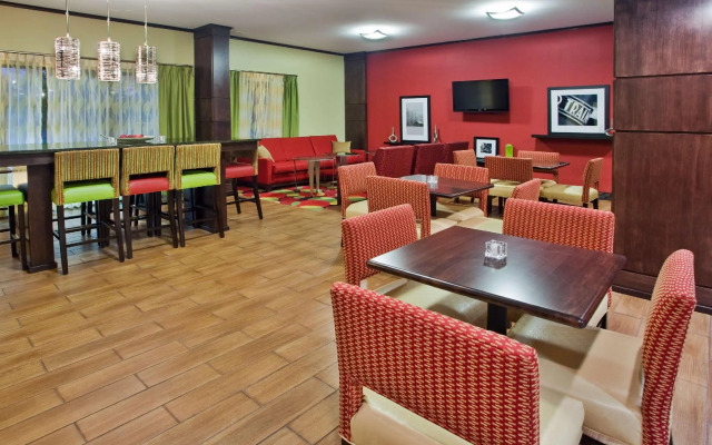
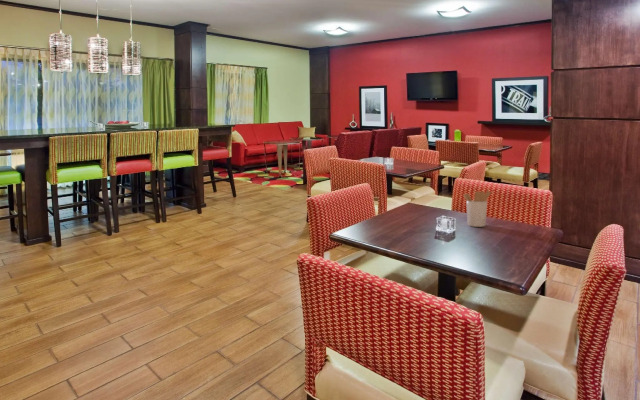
+ utensil holder (478, 207)
